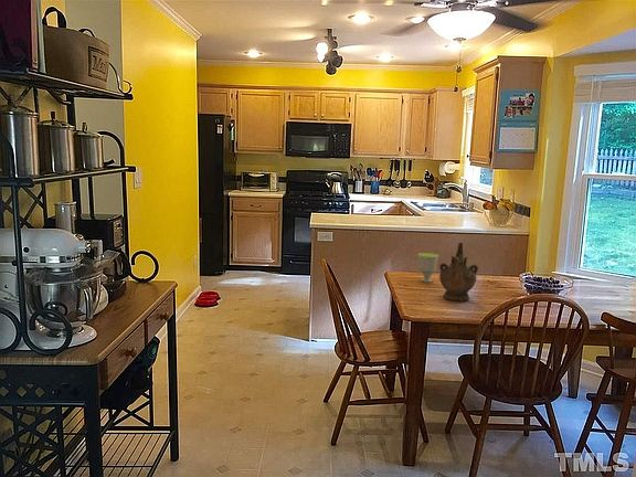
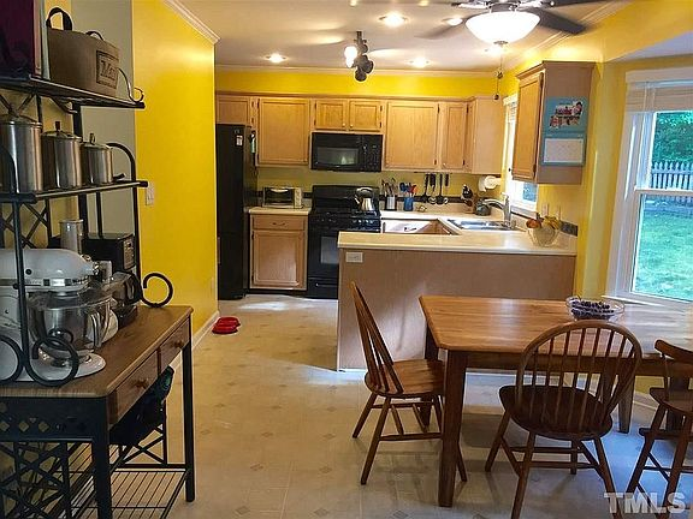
- cup (427, 267)
- ceremonial vessel (458, 271)
